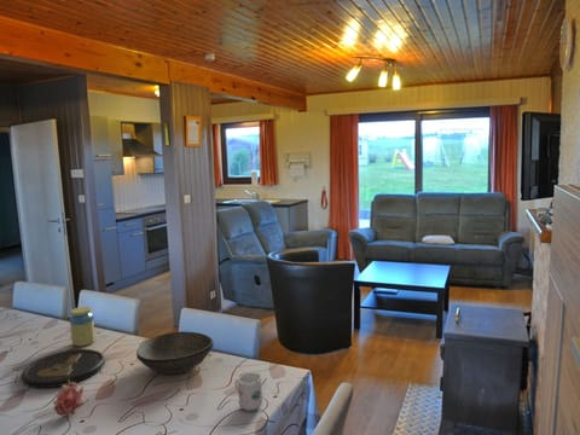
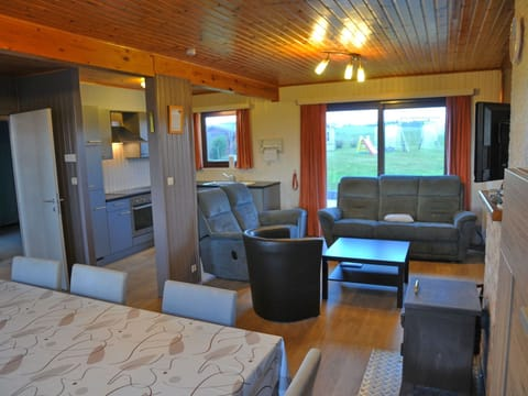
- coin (64, 366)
- jar (82, 326)
- bowl (175, 355)
- mug (246, 387)
- fruit (68, 396)
